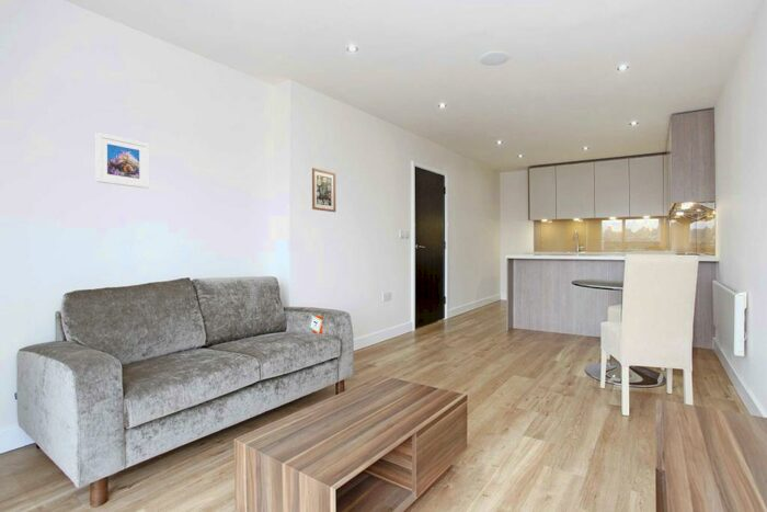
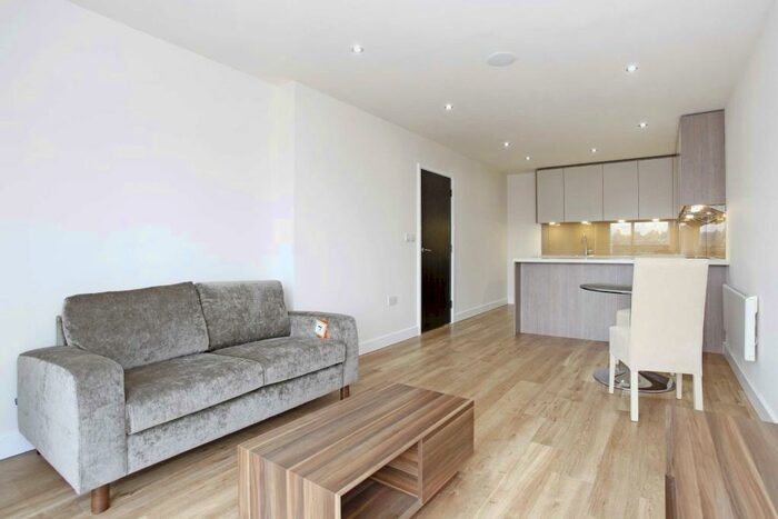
- wall art (324, 190)
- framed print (123, 161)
